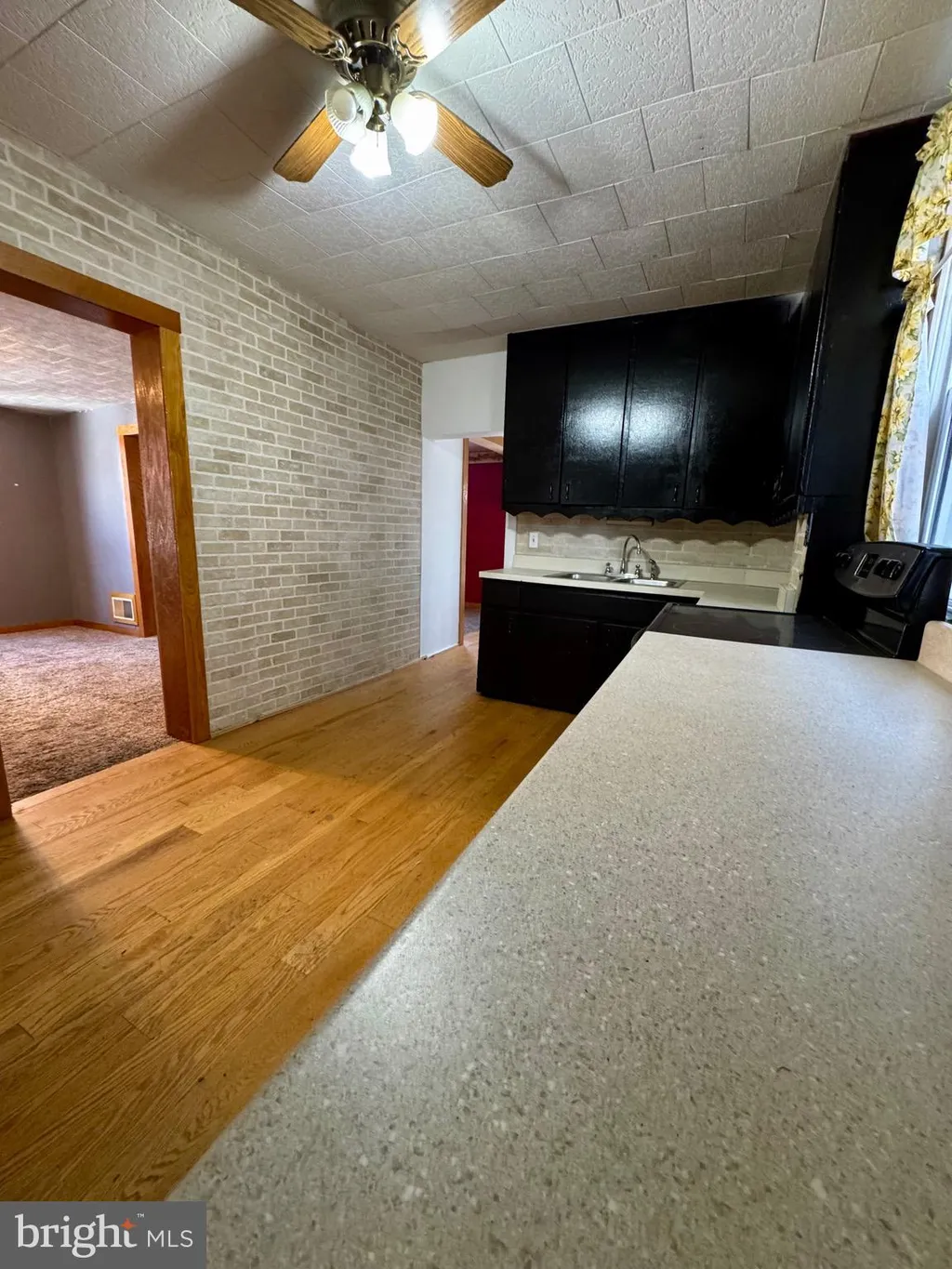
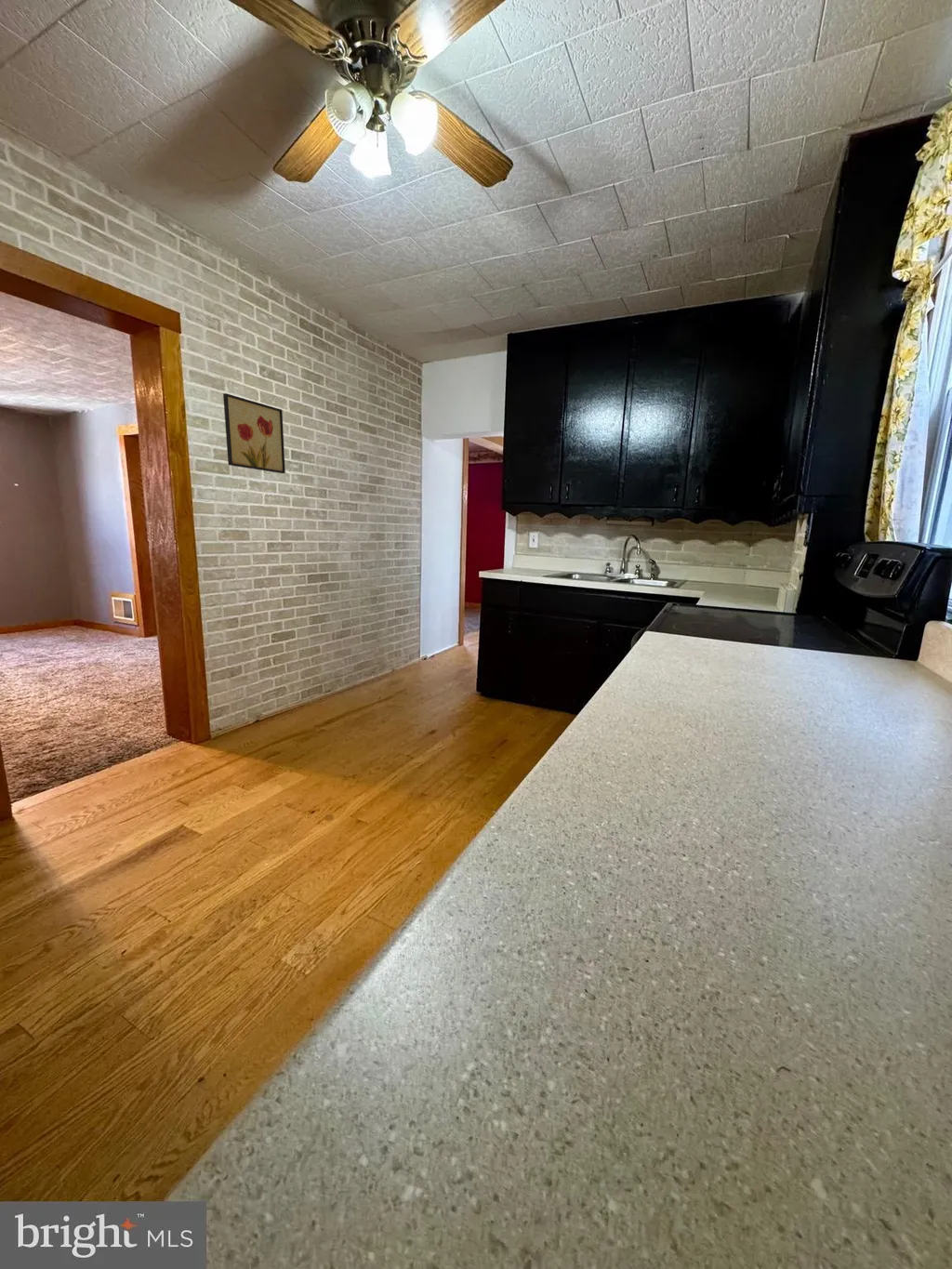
+ wall art (255, 436)
